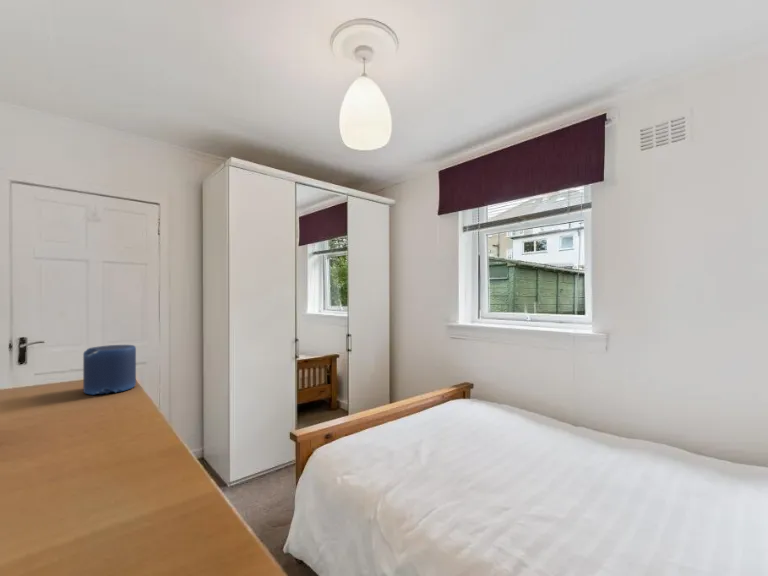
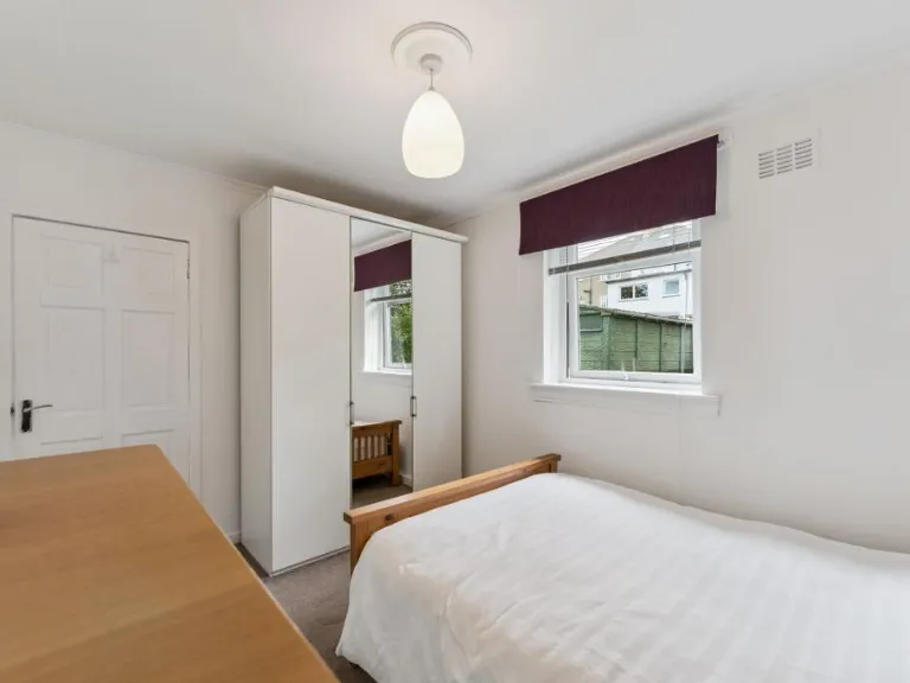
- candle (110, 368)
